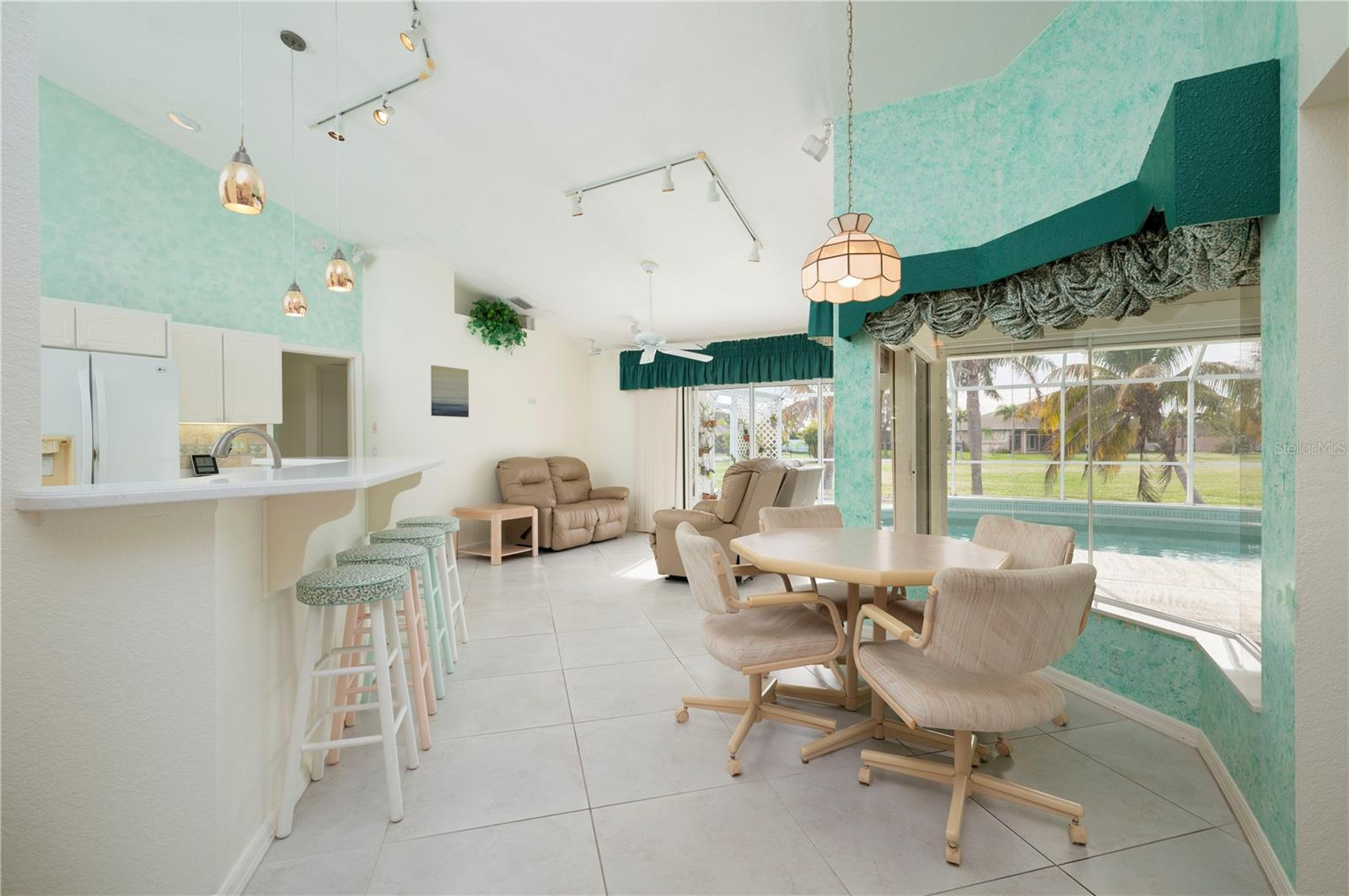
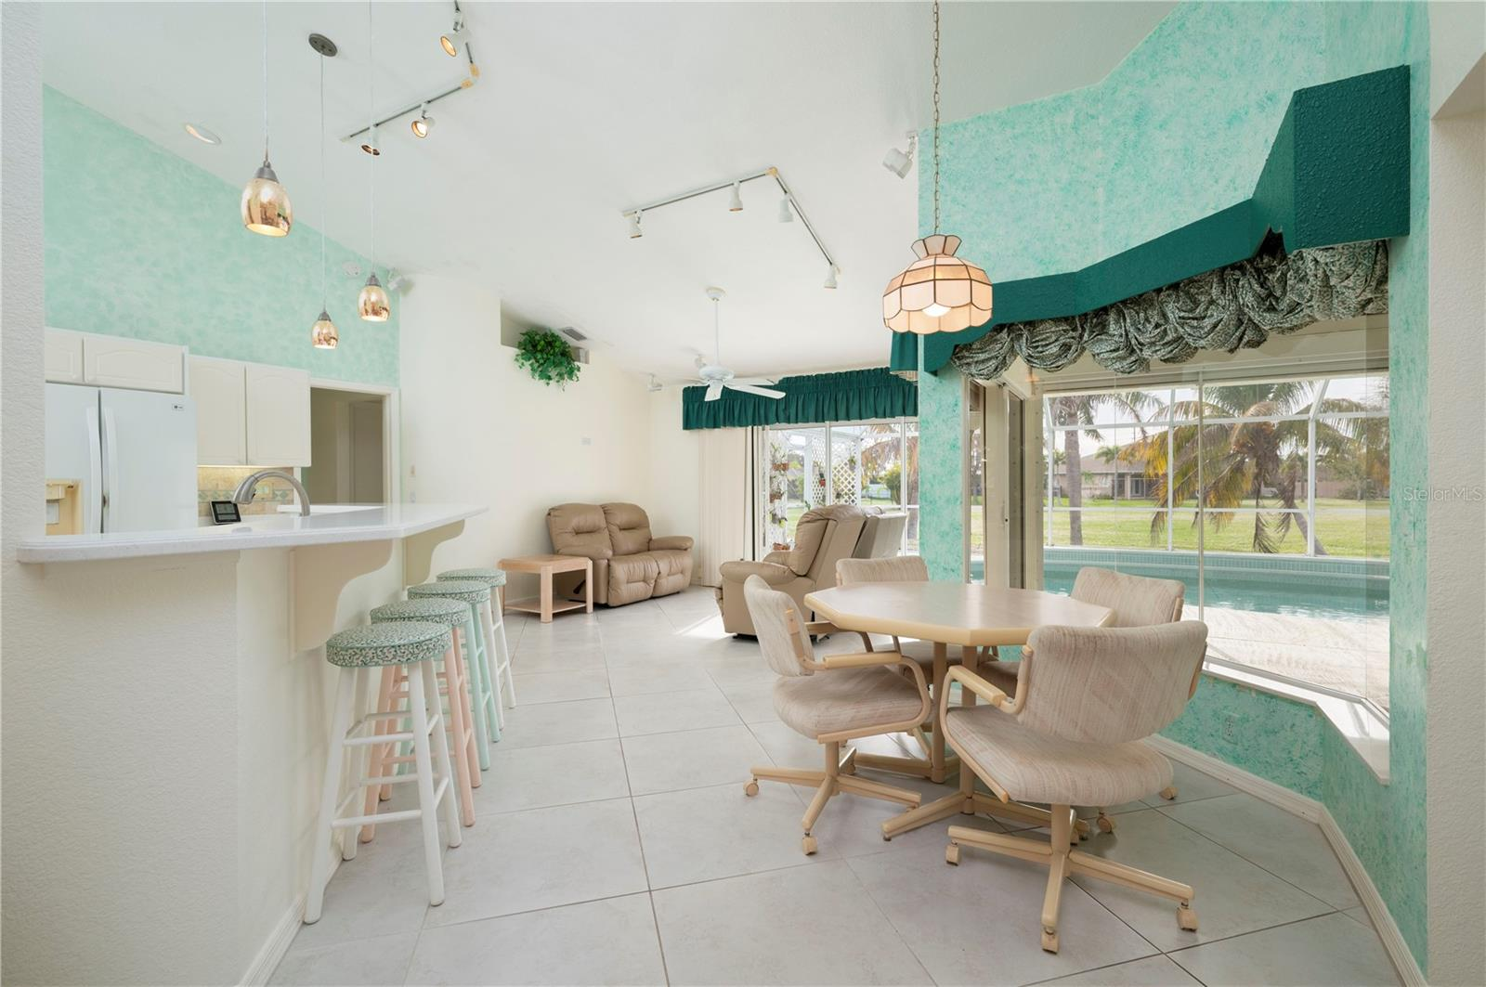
- wall art (450, 392)
